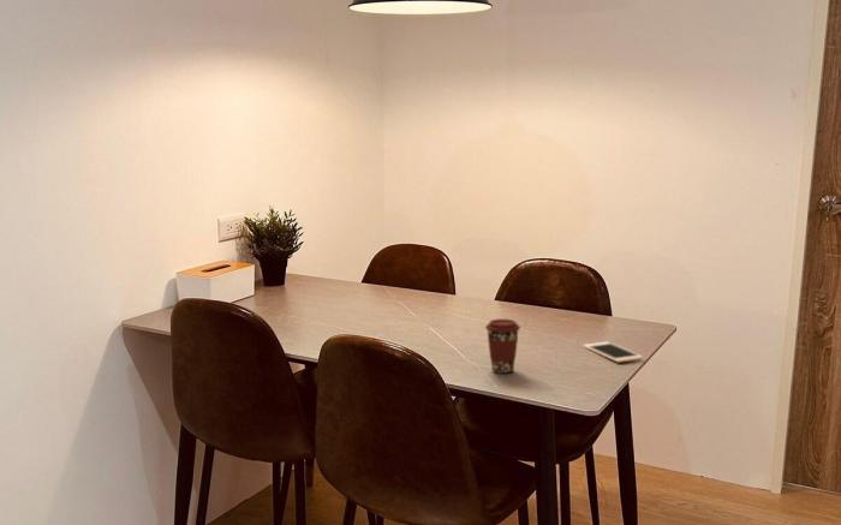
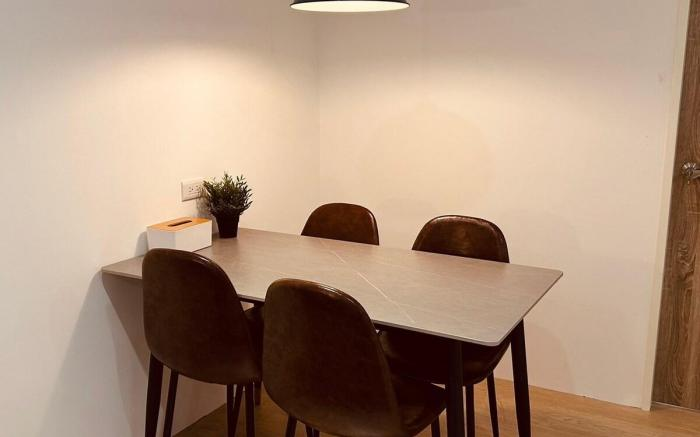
- coffee cup (502, 346)
- cell phone (612, 351)
